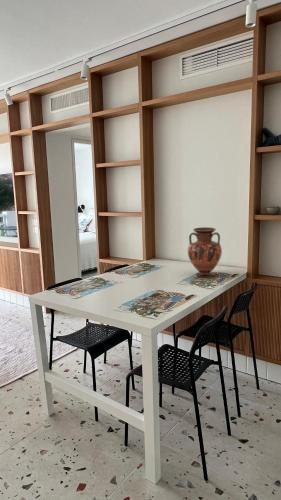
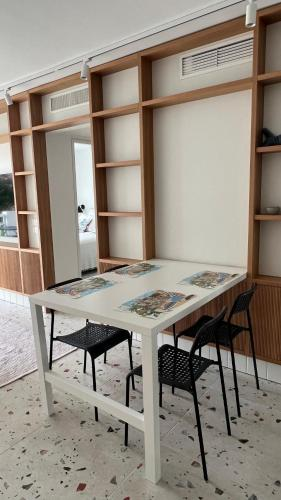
- vase (204, 252)
